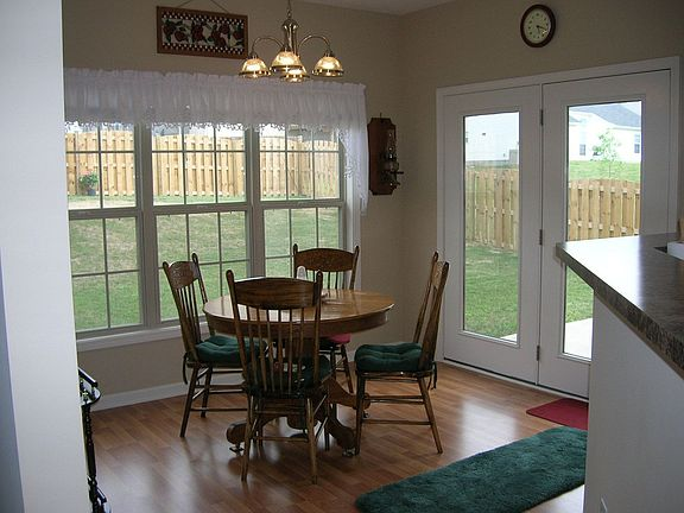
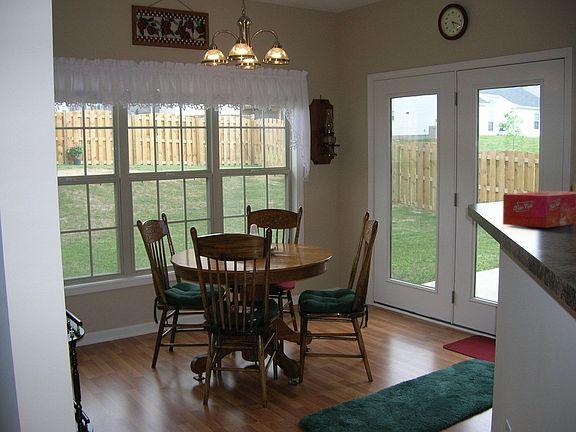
+ tissue box (547, 208)
